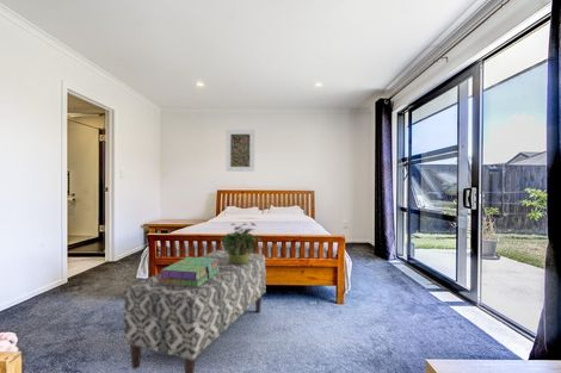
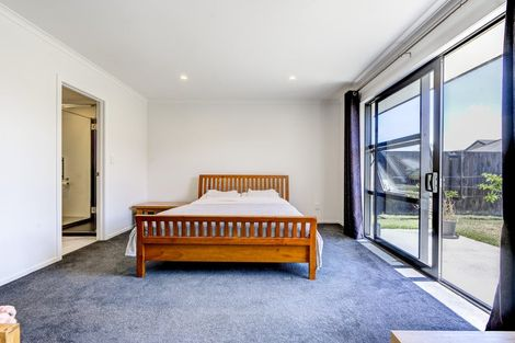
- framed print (240, 150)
- potted plant (236, 241)
- stack of books (191, 269)
- bench (208, 300)
